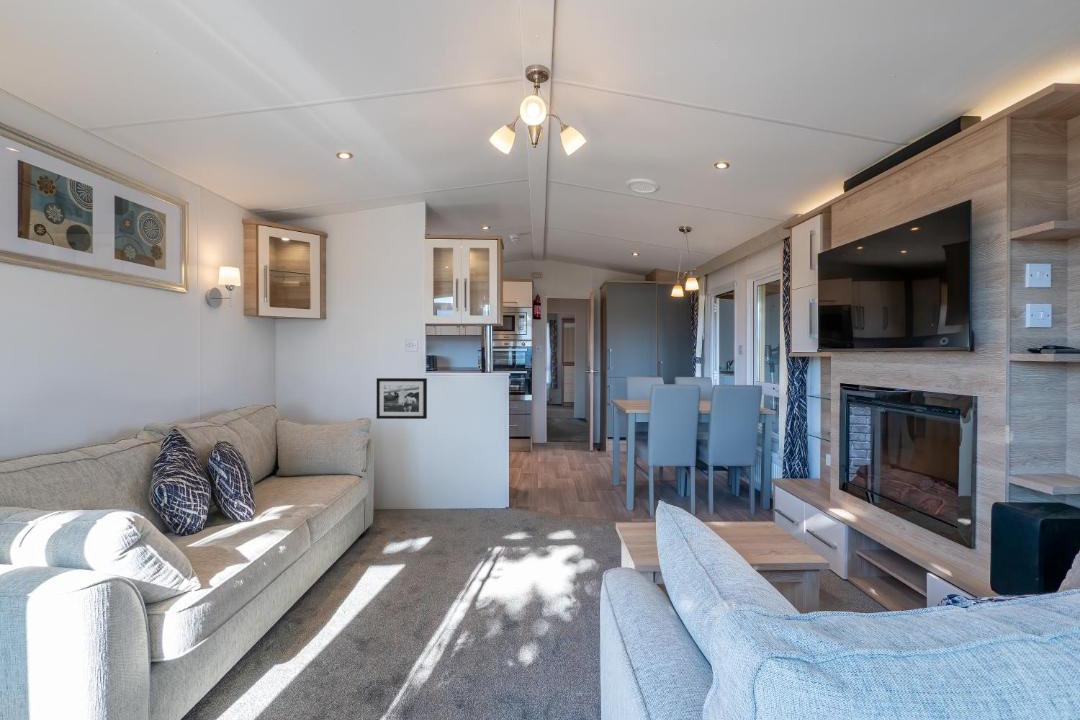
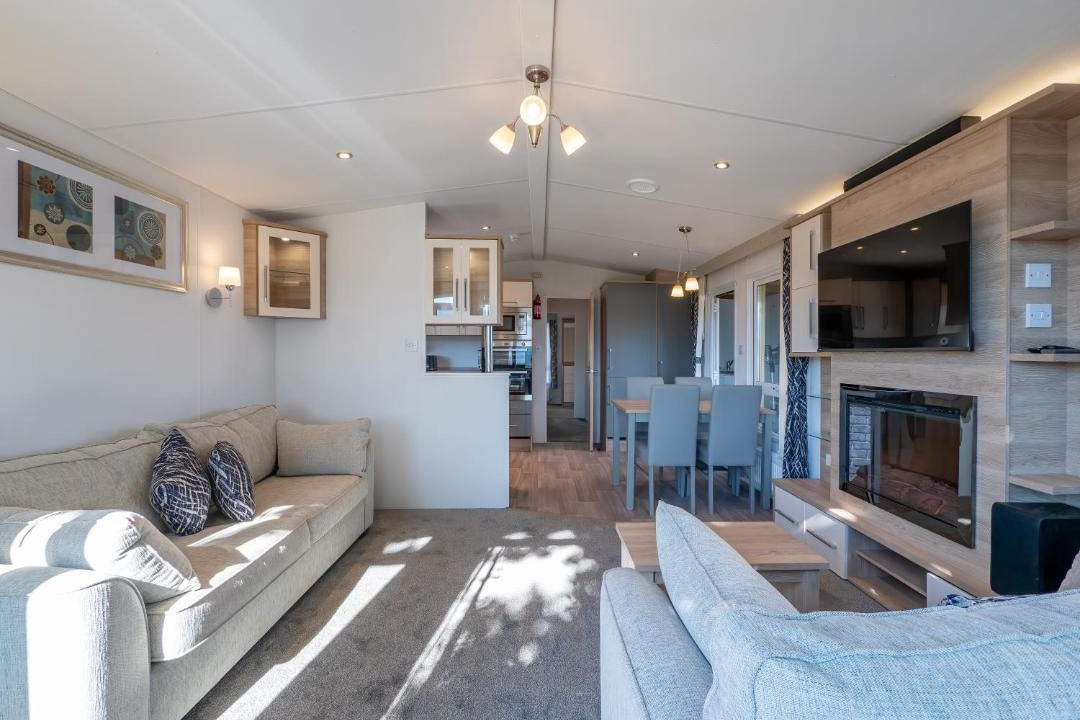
- picture frame (401, 398)
